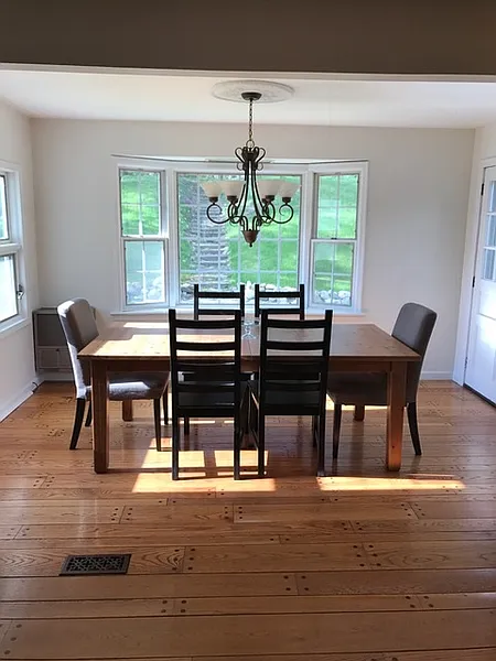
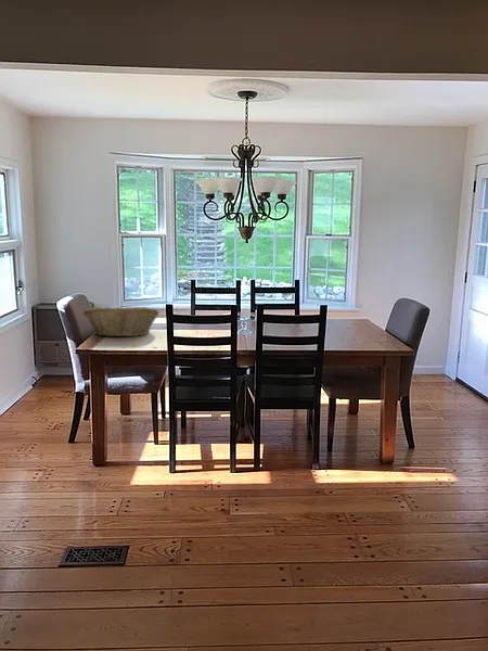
+ fruit basket (121, 318)
